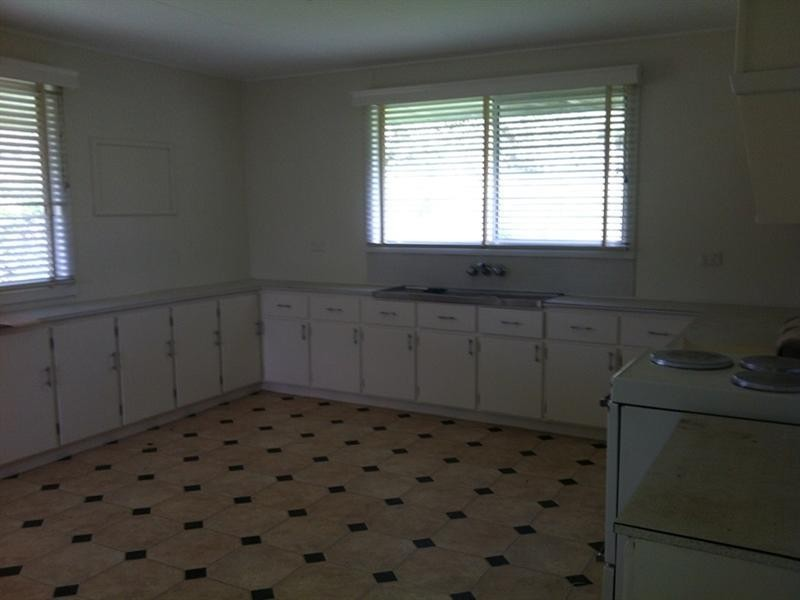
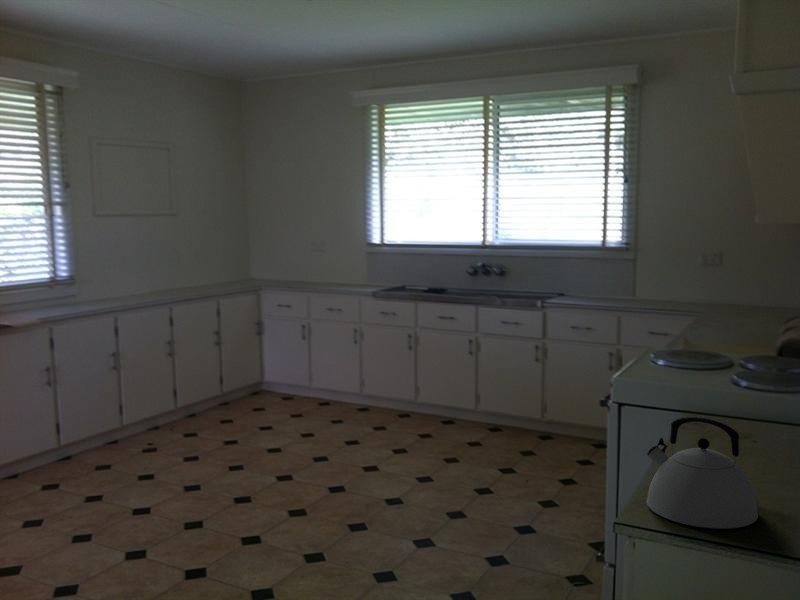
+ kettle (700, 463)
